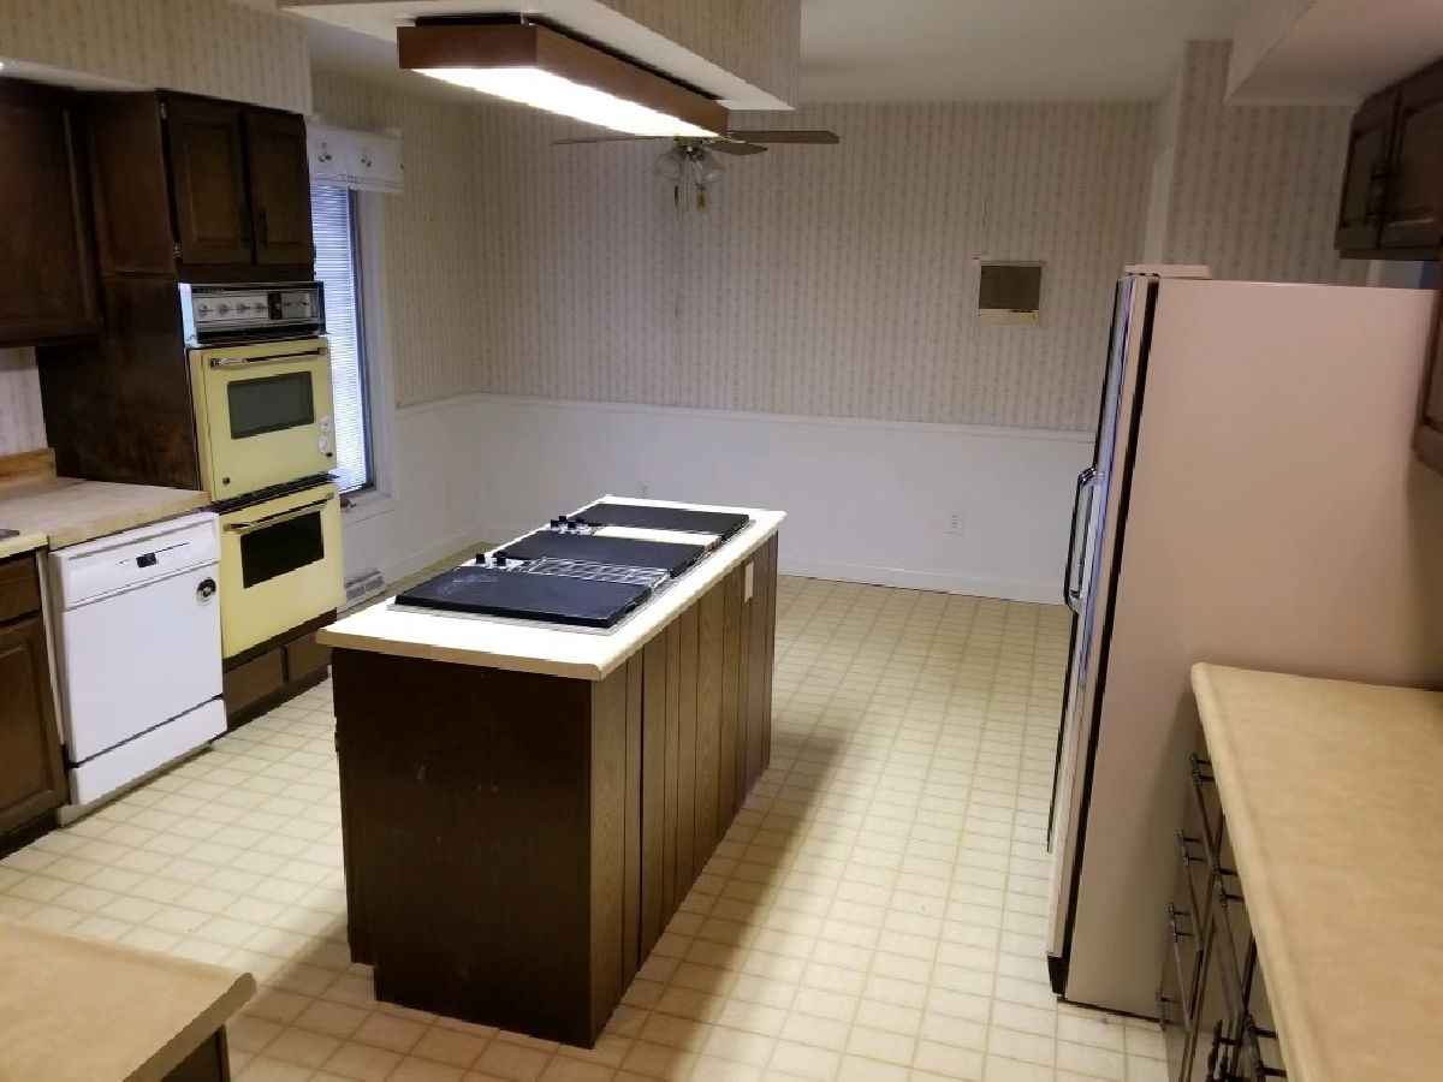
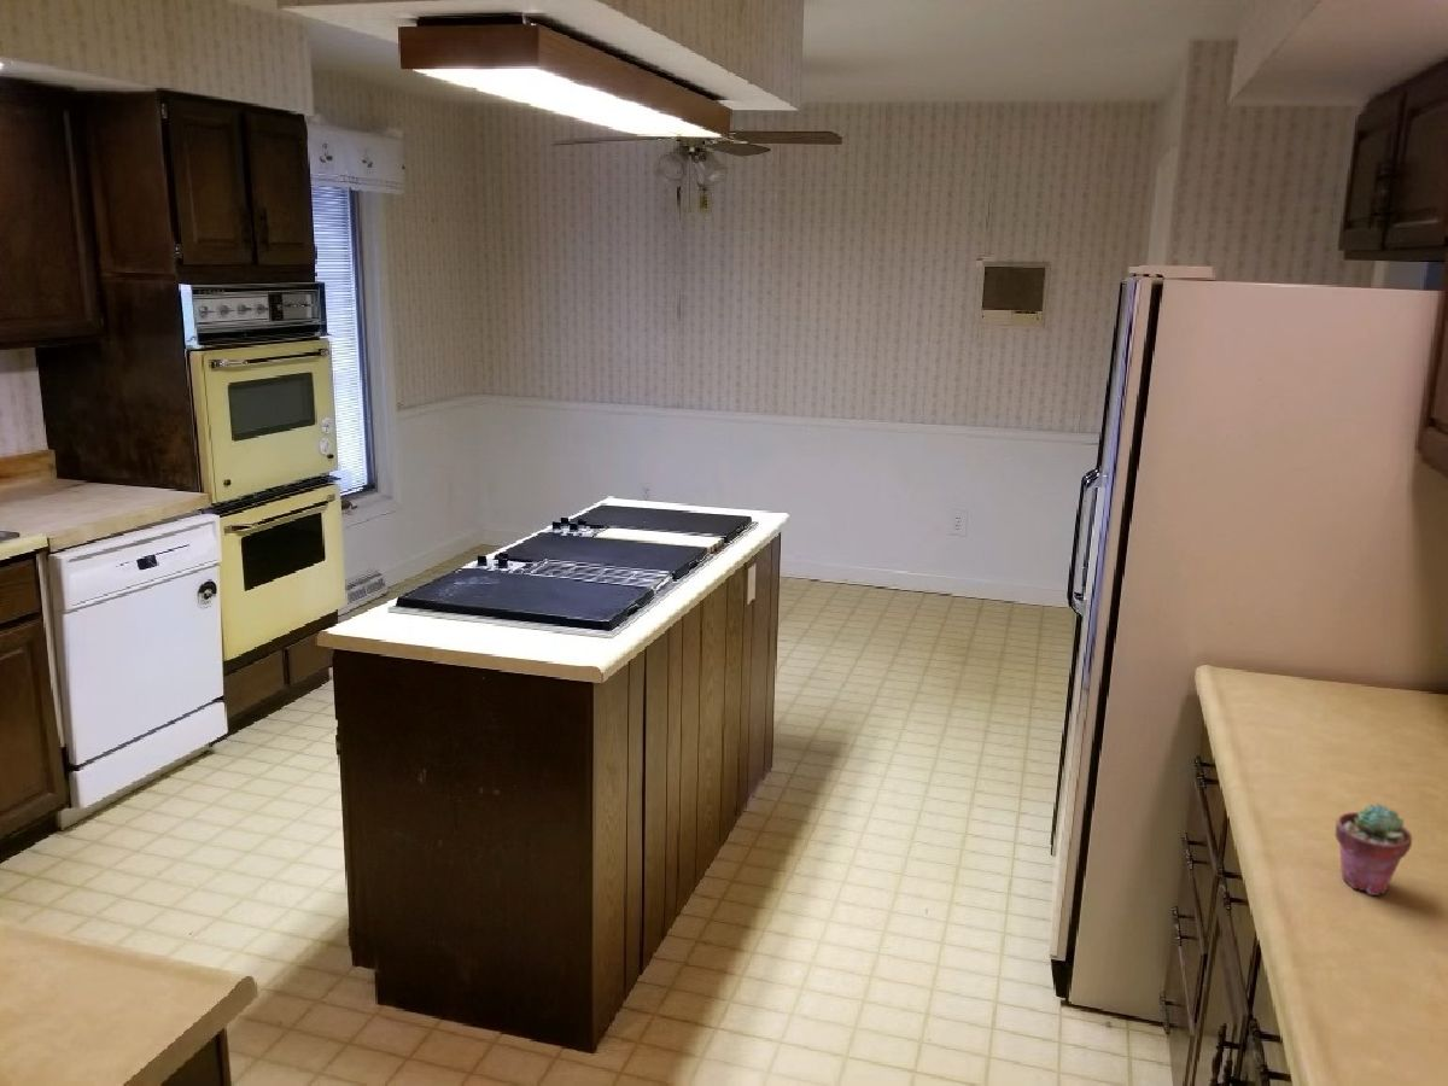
+ potted succulent (1371, 843)
